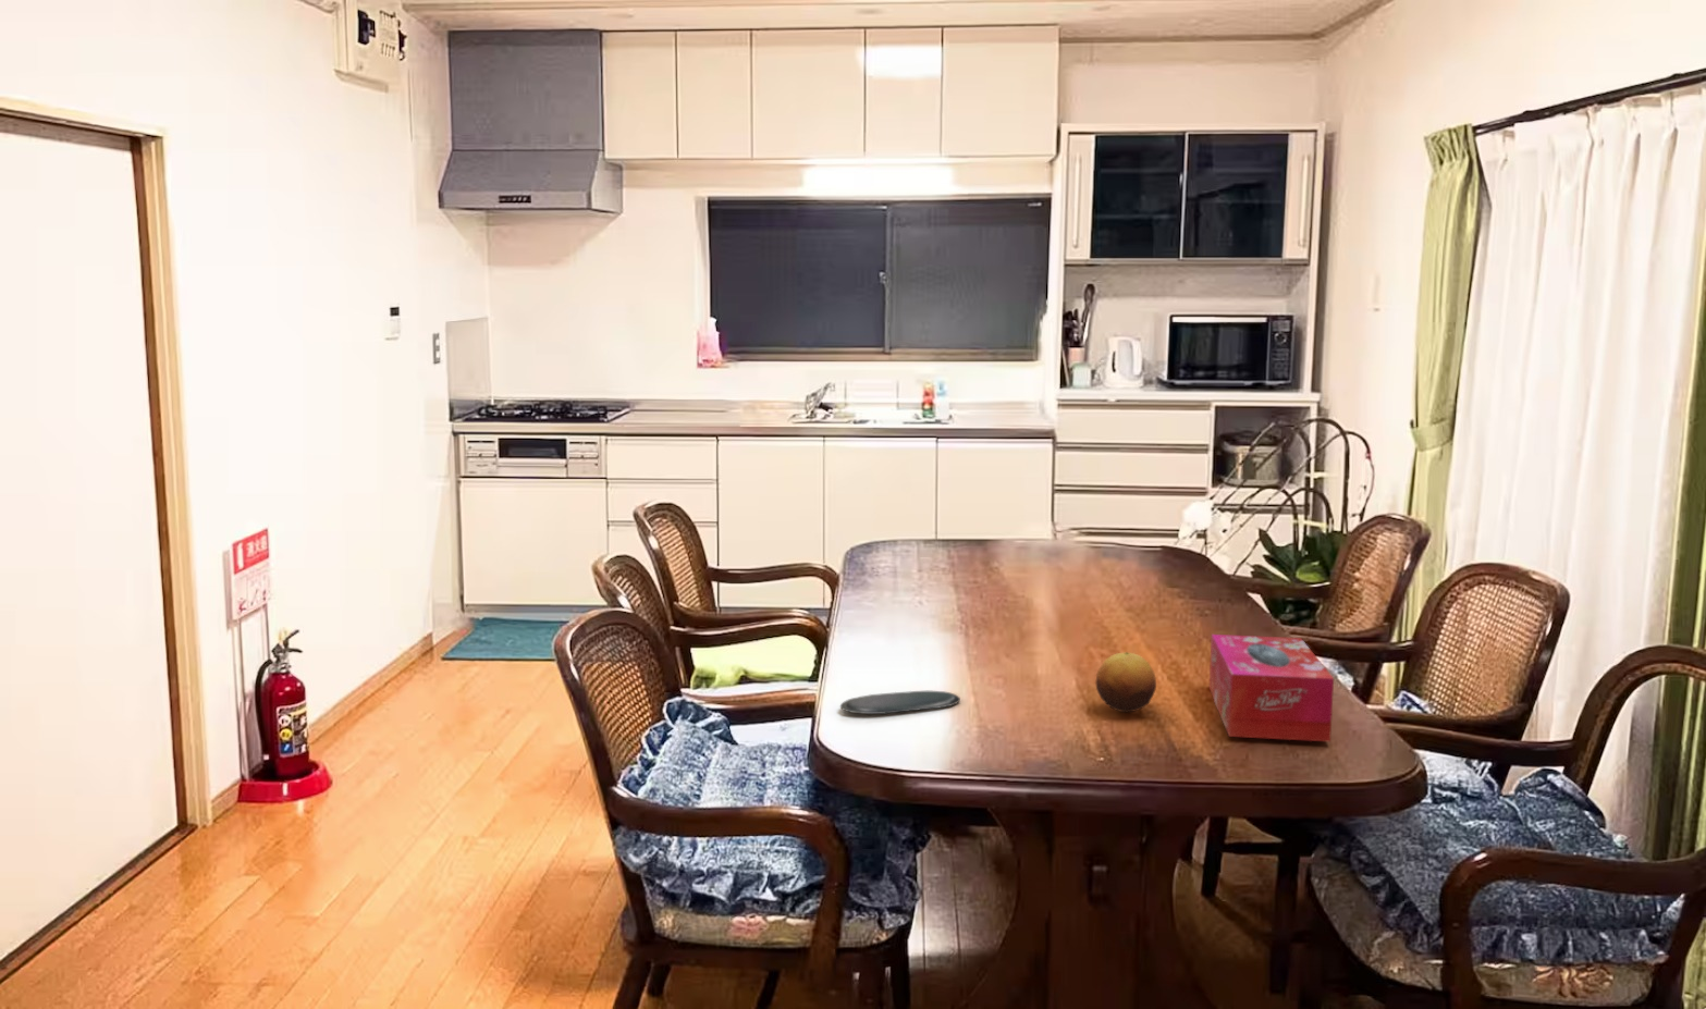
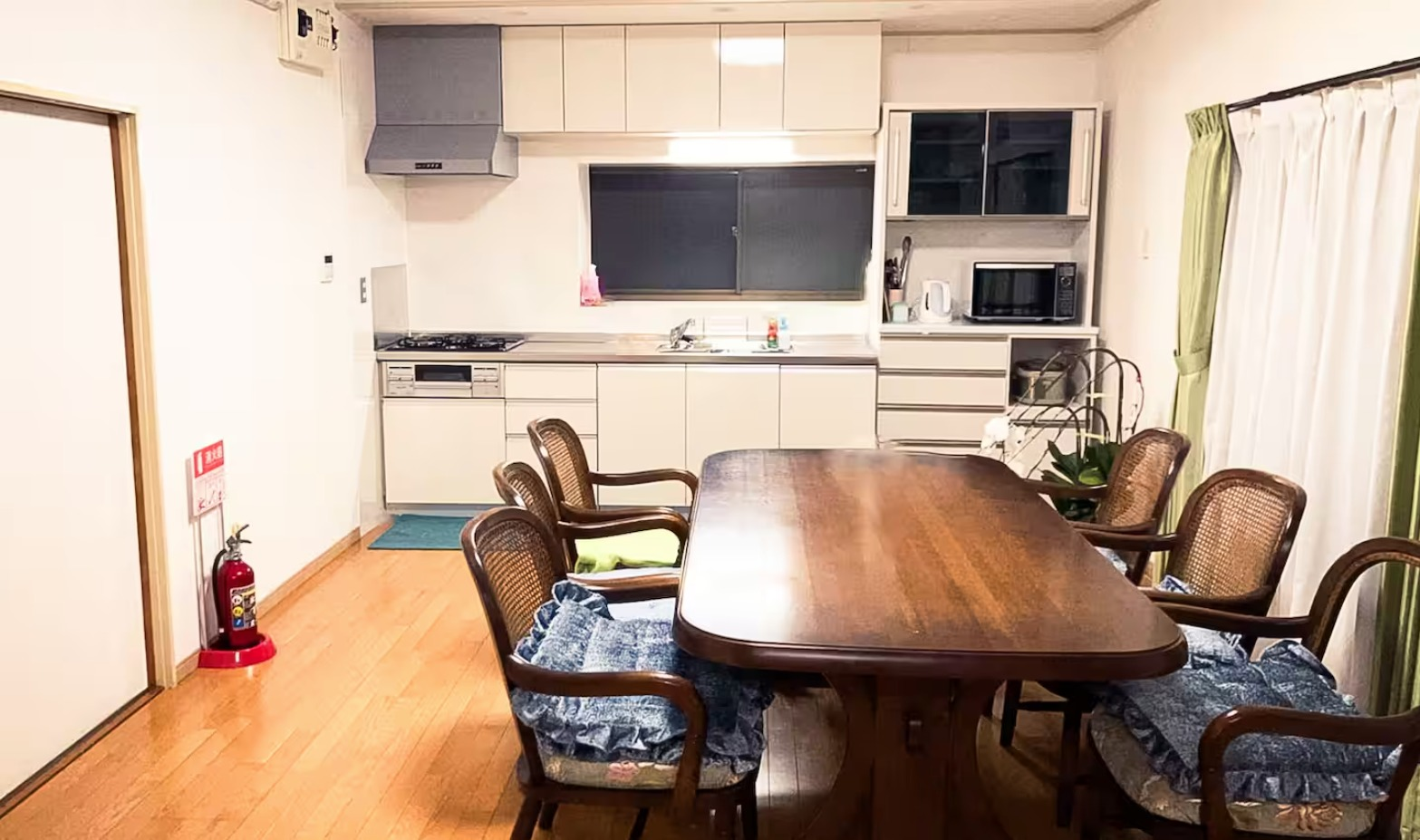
- fruit (1126, 681)
- oval tray (900, 701)
- tissue box (1266, 683)
